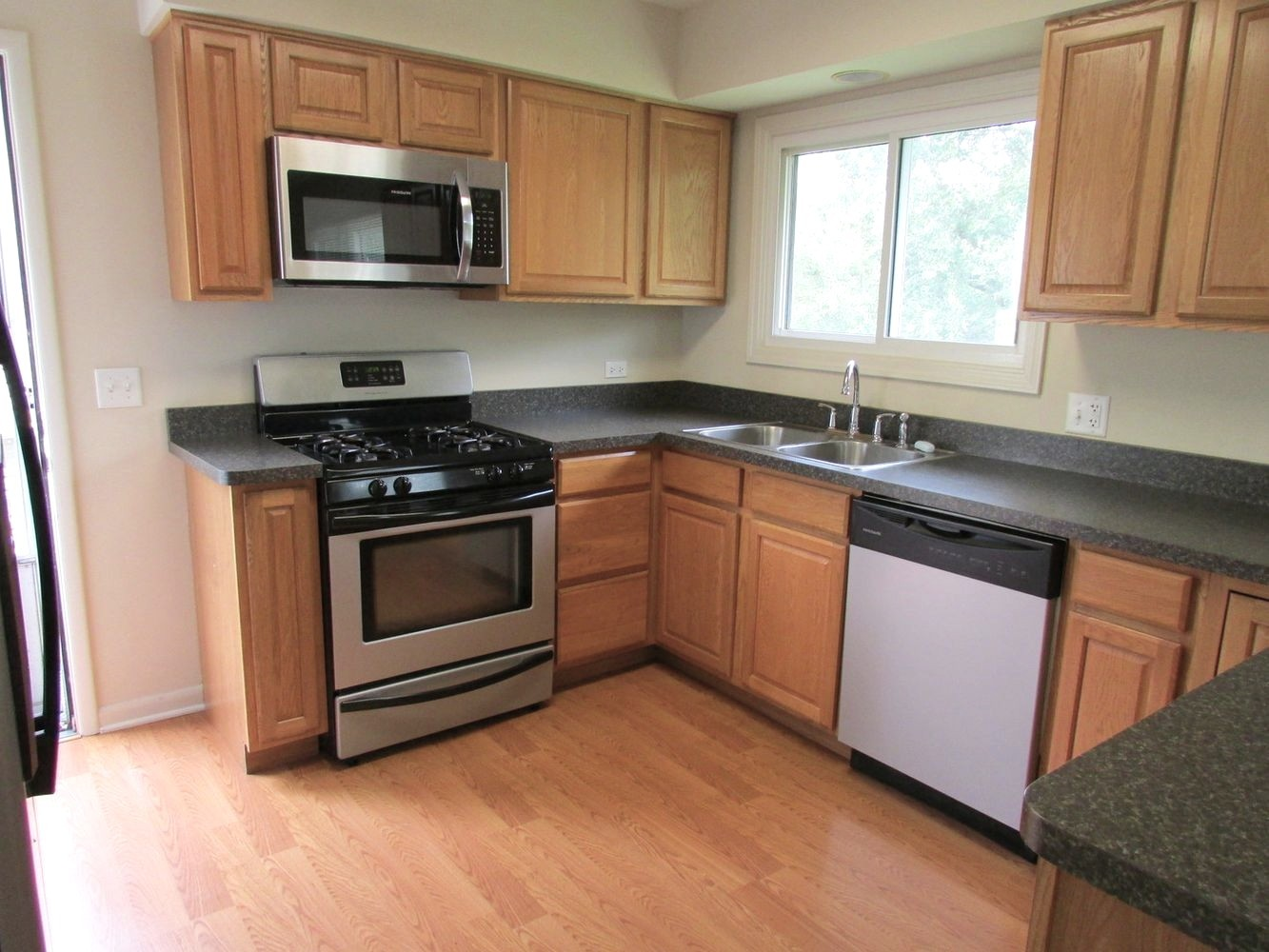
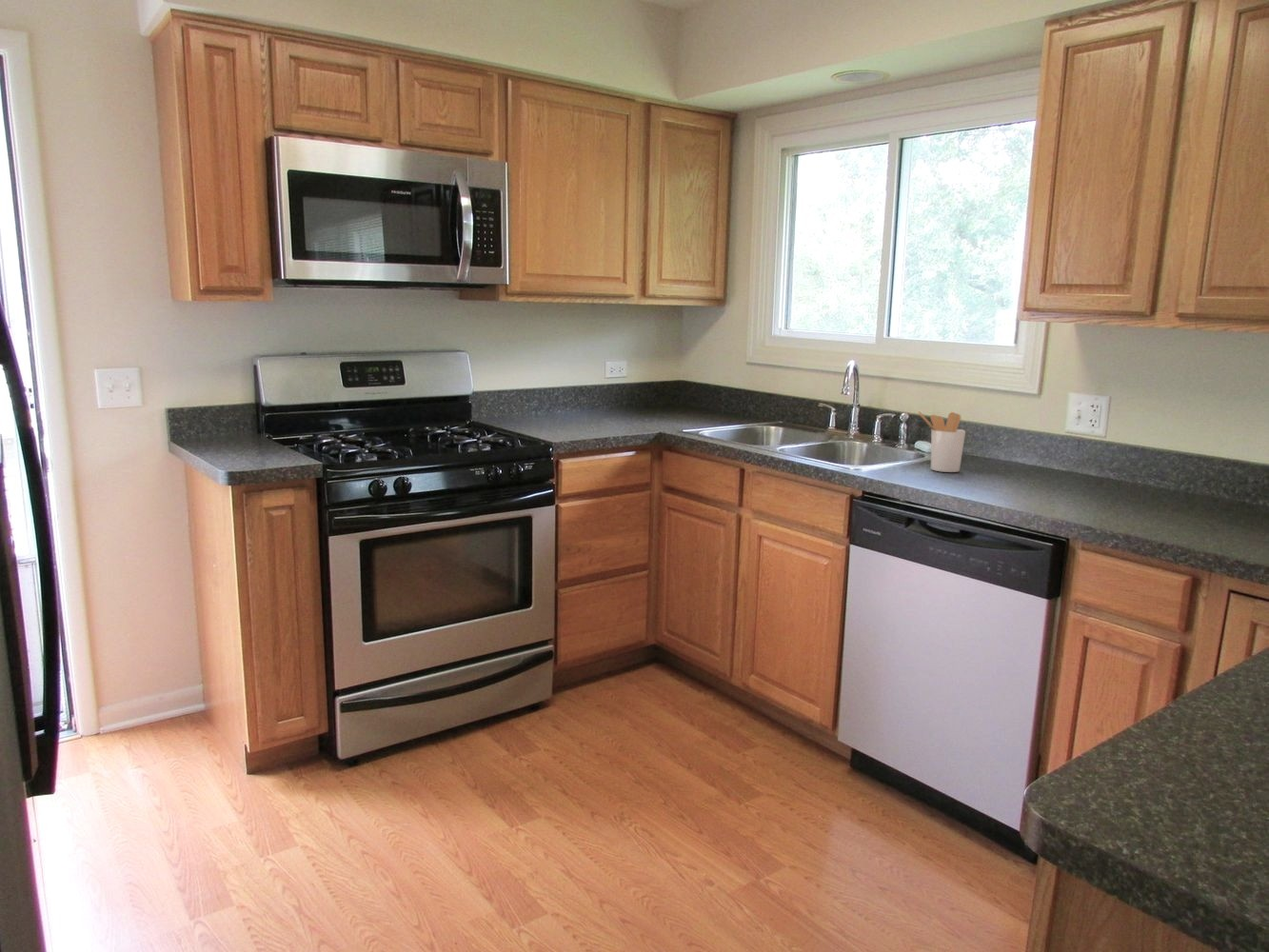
+ utensil holder (939, 440)
